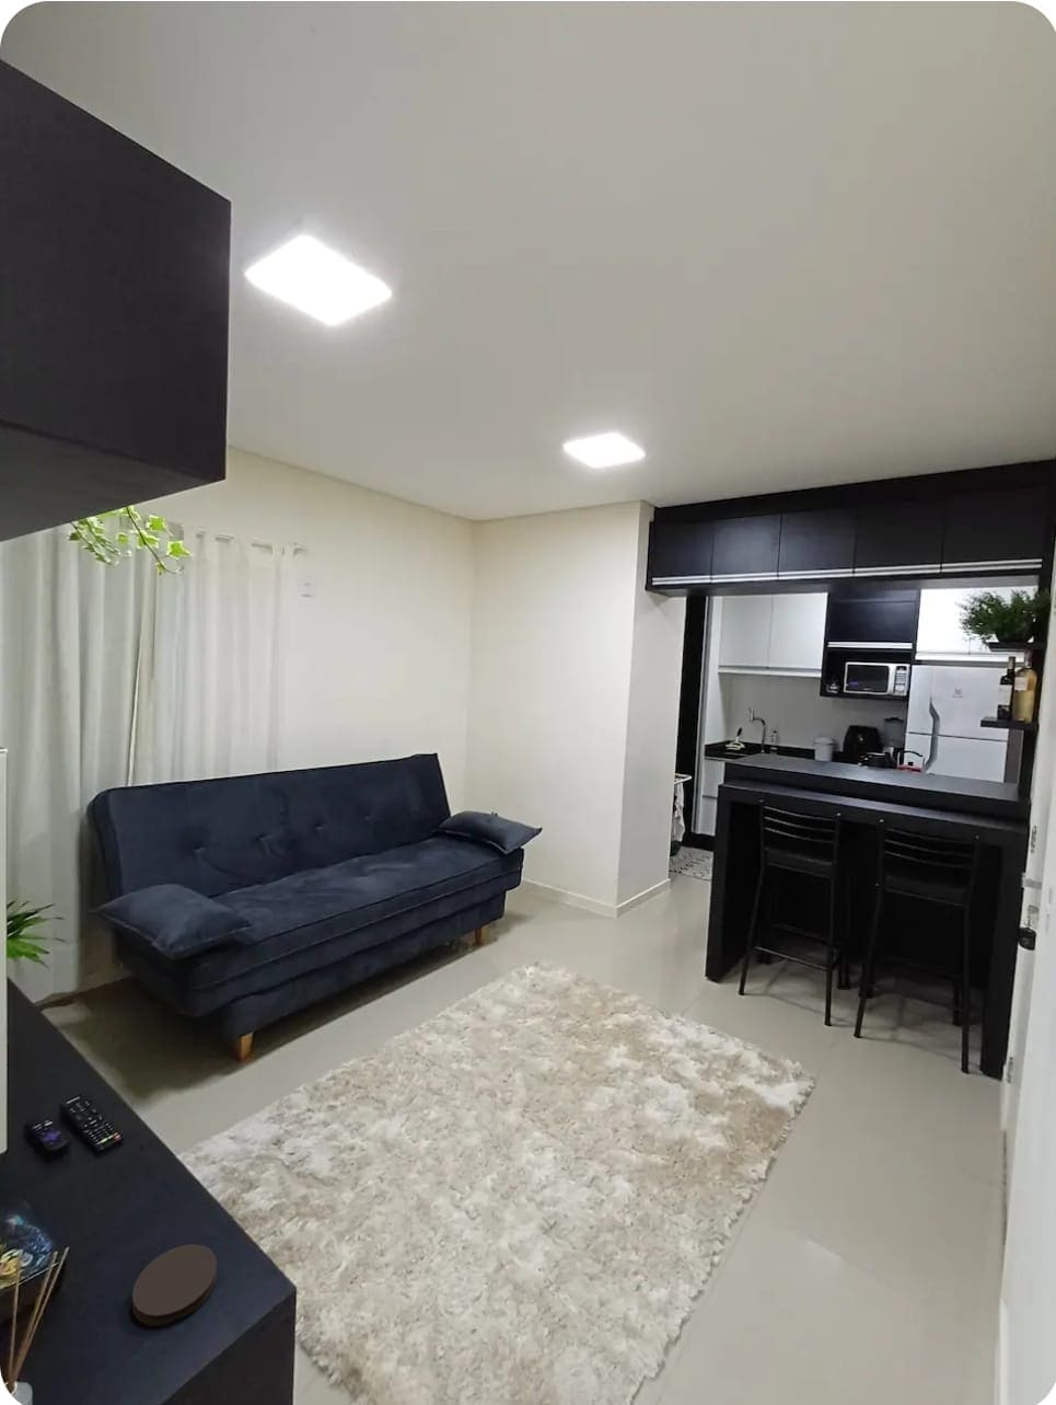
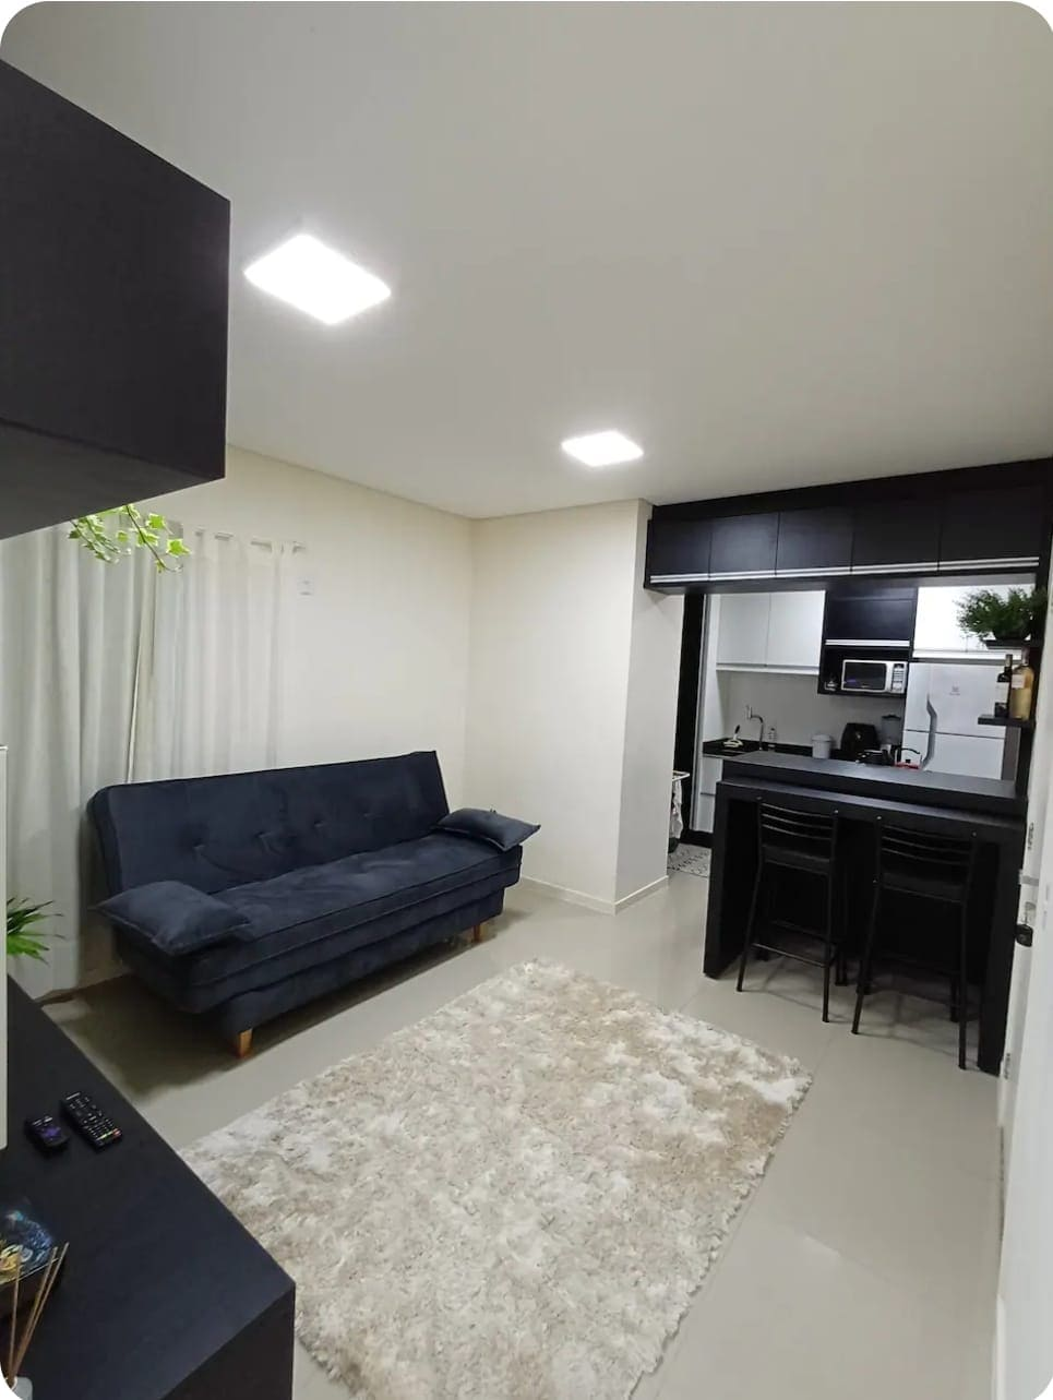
- coaster (175, 1282)
